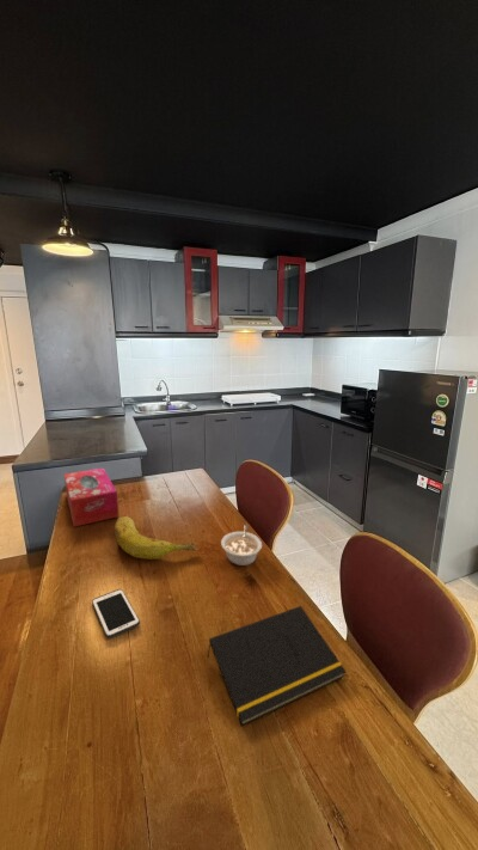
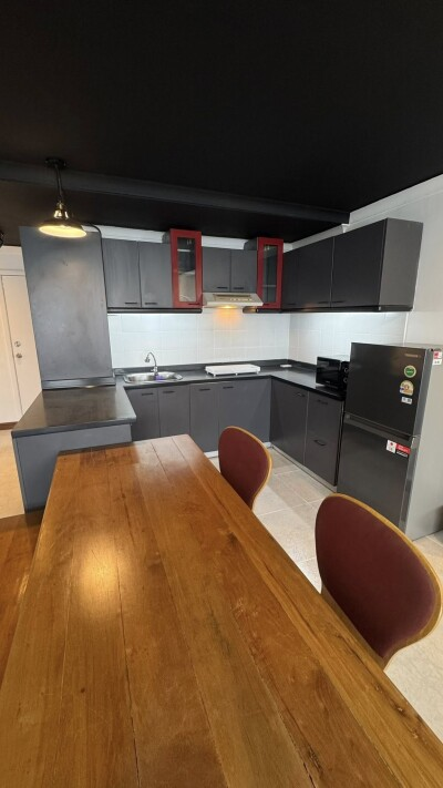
- legume (240, 546)
- cell phone (115, 611)
- banana (146, 537)
- notepad (275, 656)
- tissue box (90, 494)
